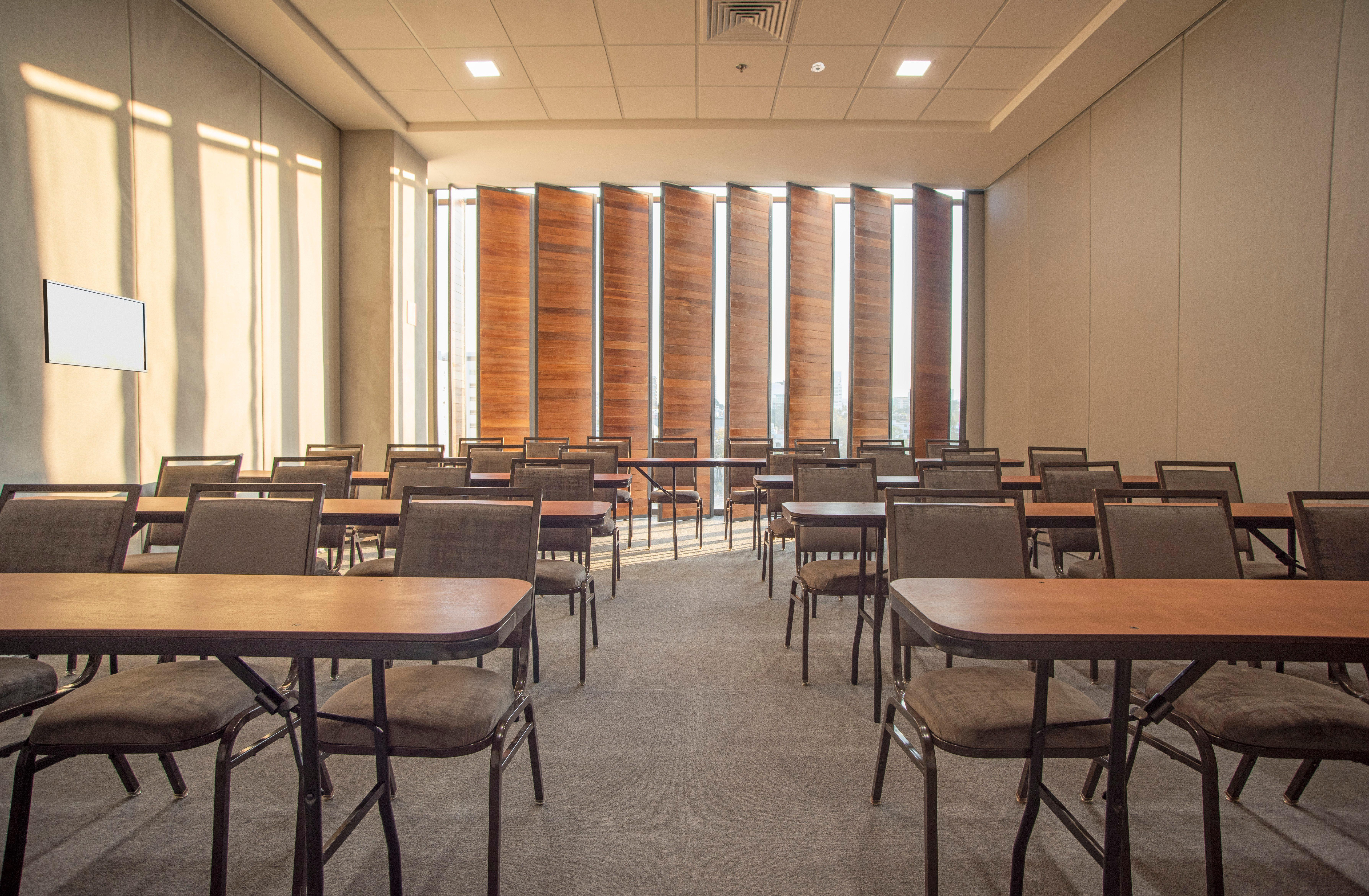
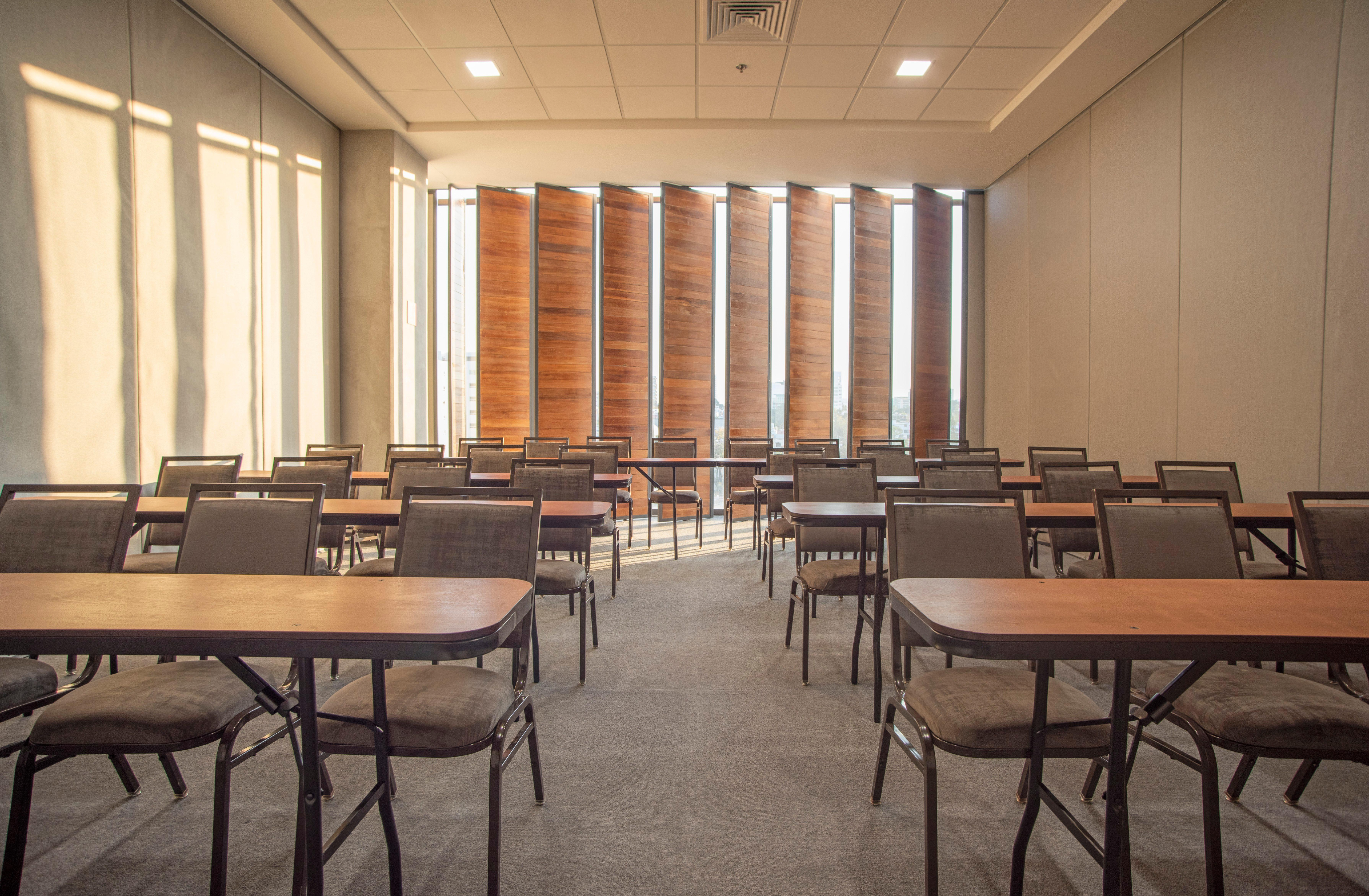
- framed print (100, 330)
- smoke detector (817, 67)
